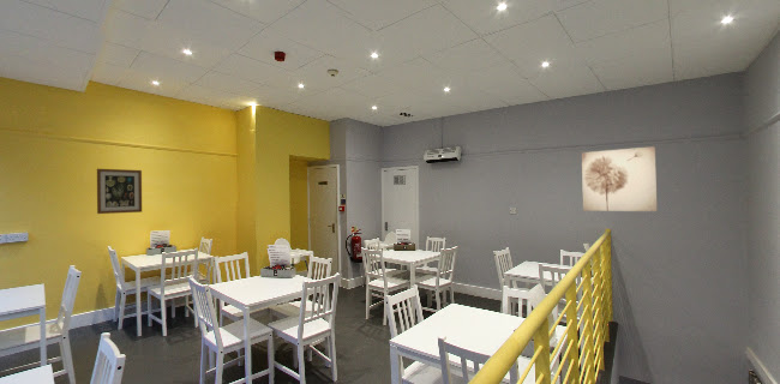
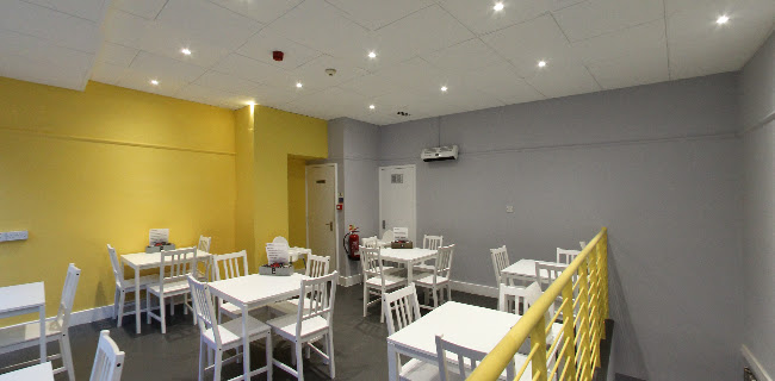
- wall art (120, 191)
- wall art (617, 180)
